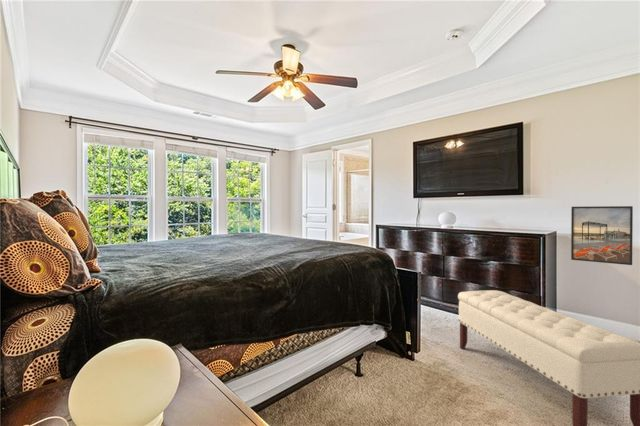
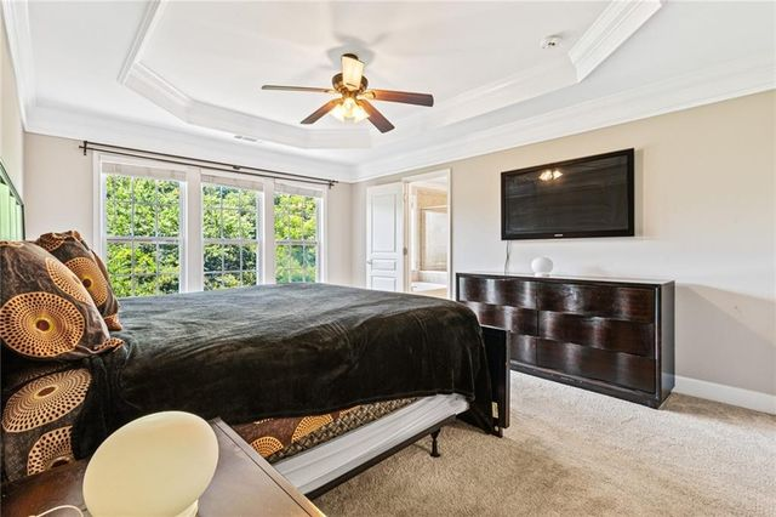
- bench (530, 345)
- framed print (600, 234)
